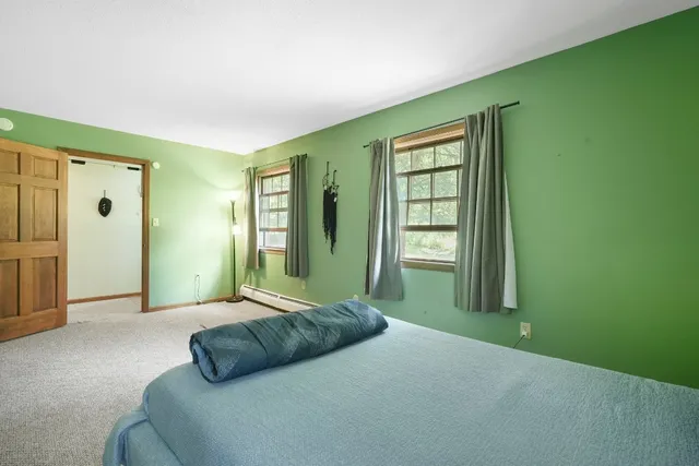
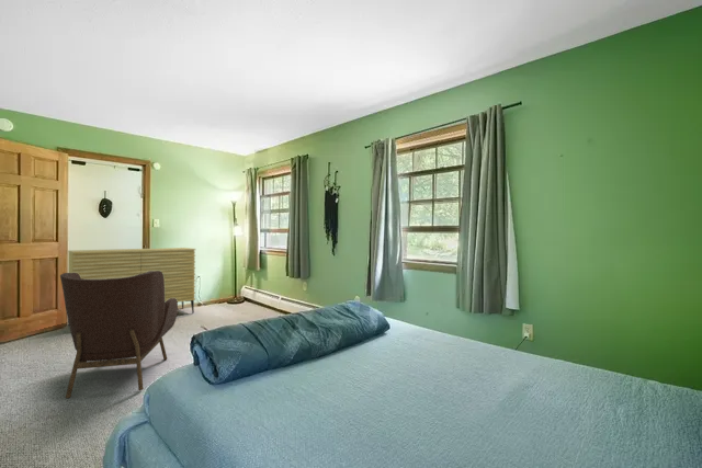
+ dresser (134, 275)
+ armchair (123, 322)
